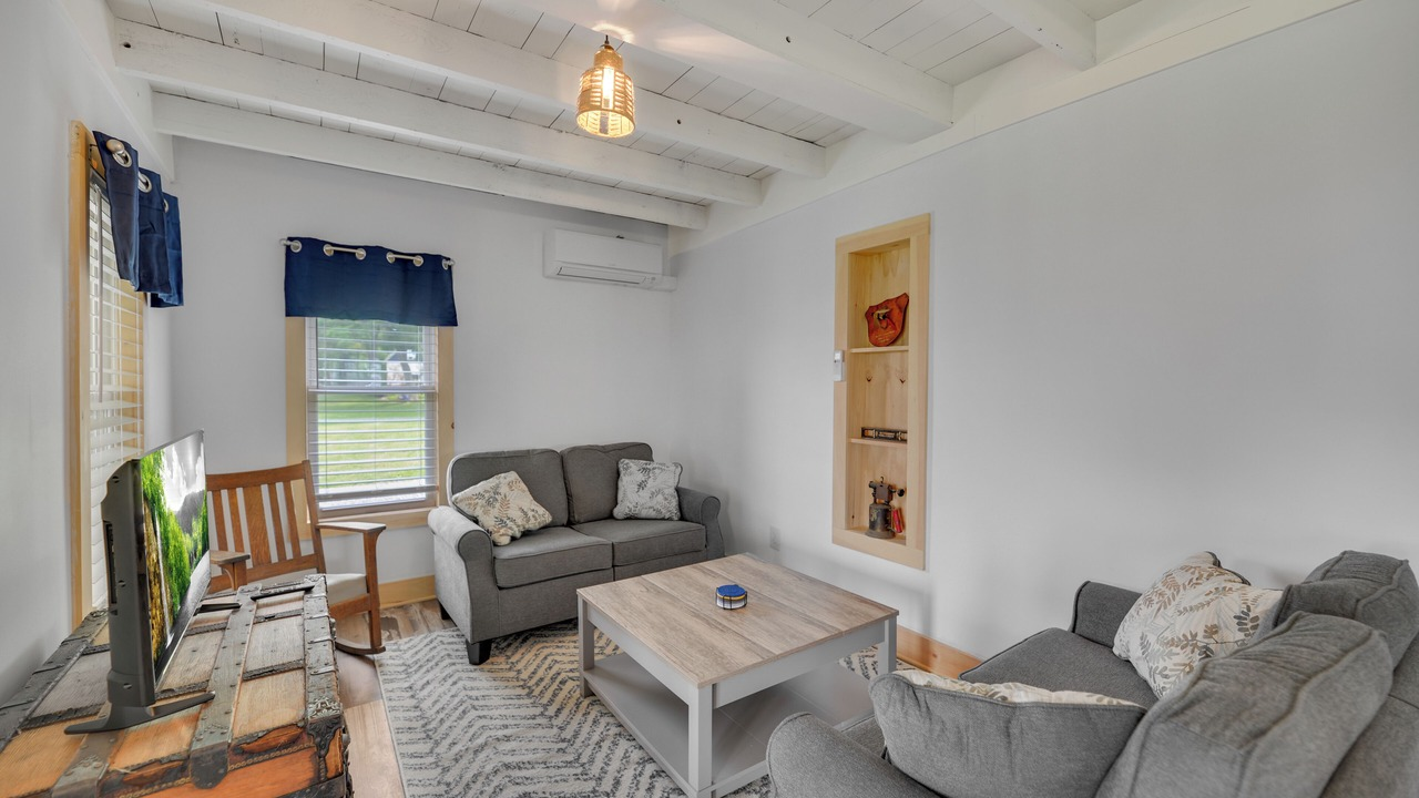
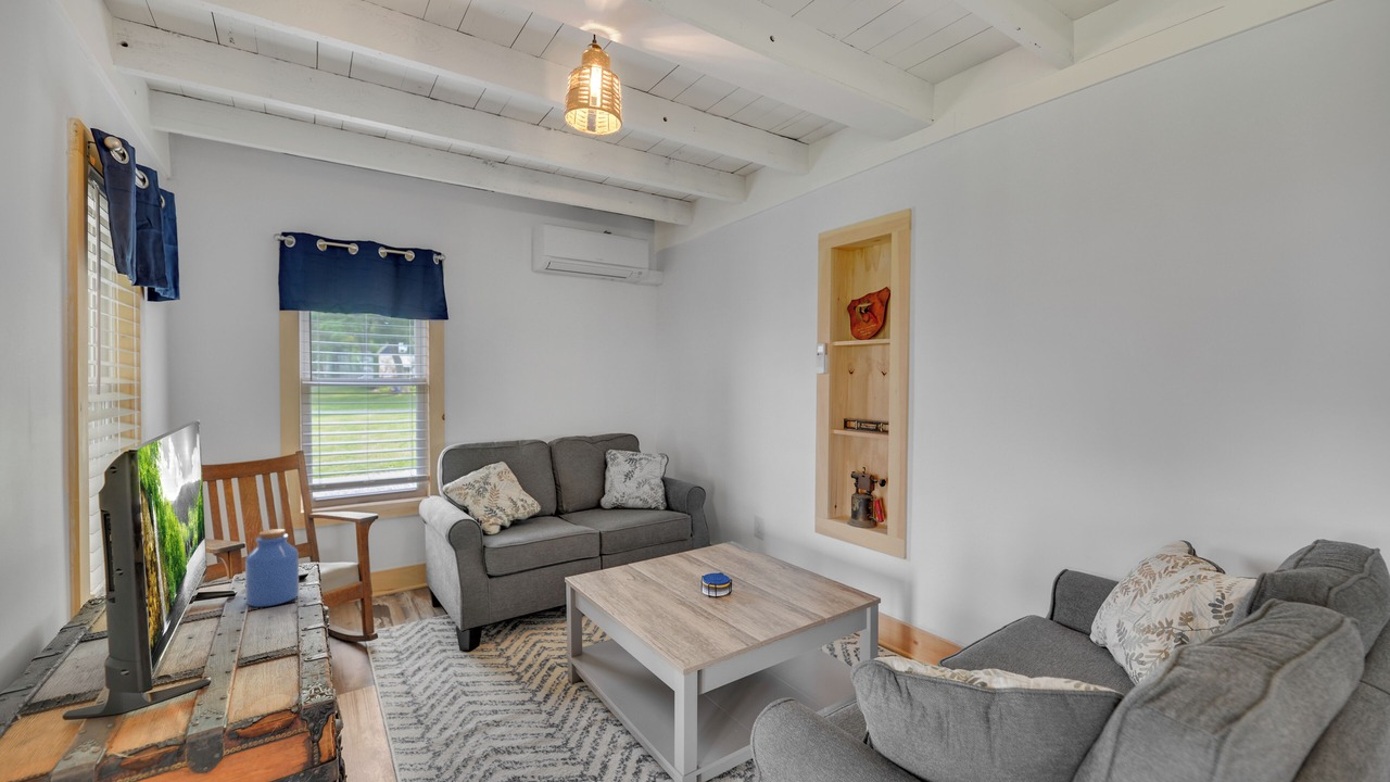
+ jar (273, 565)
